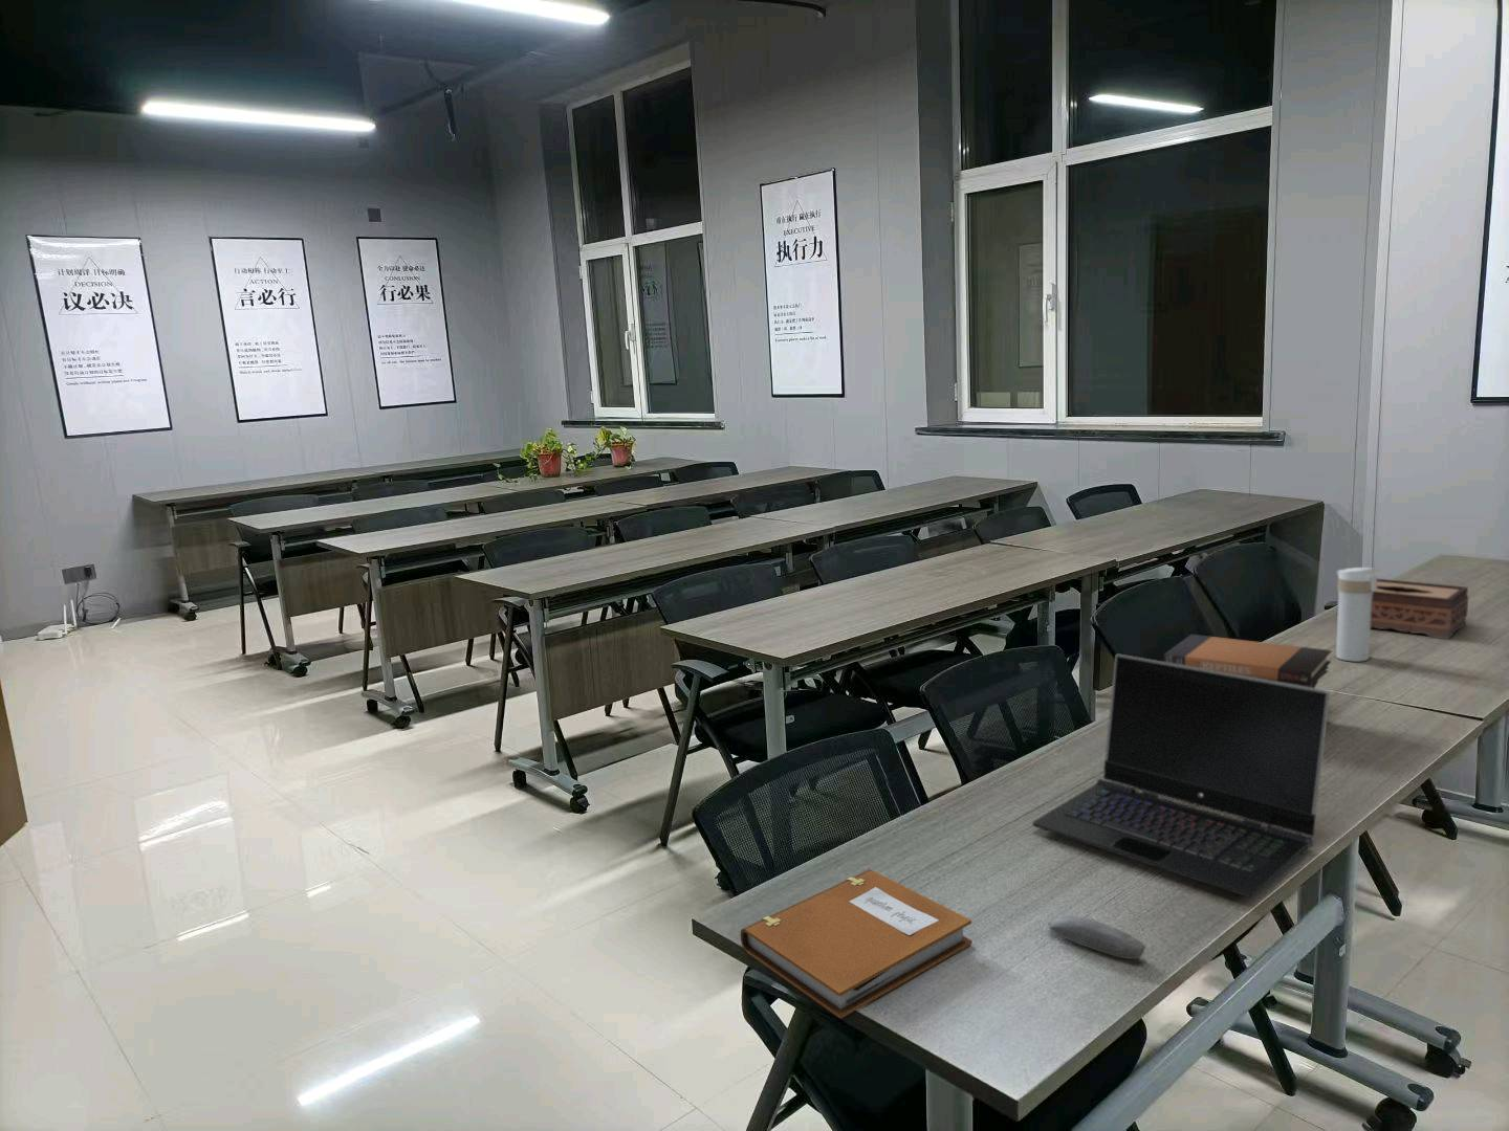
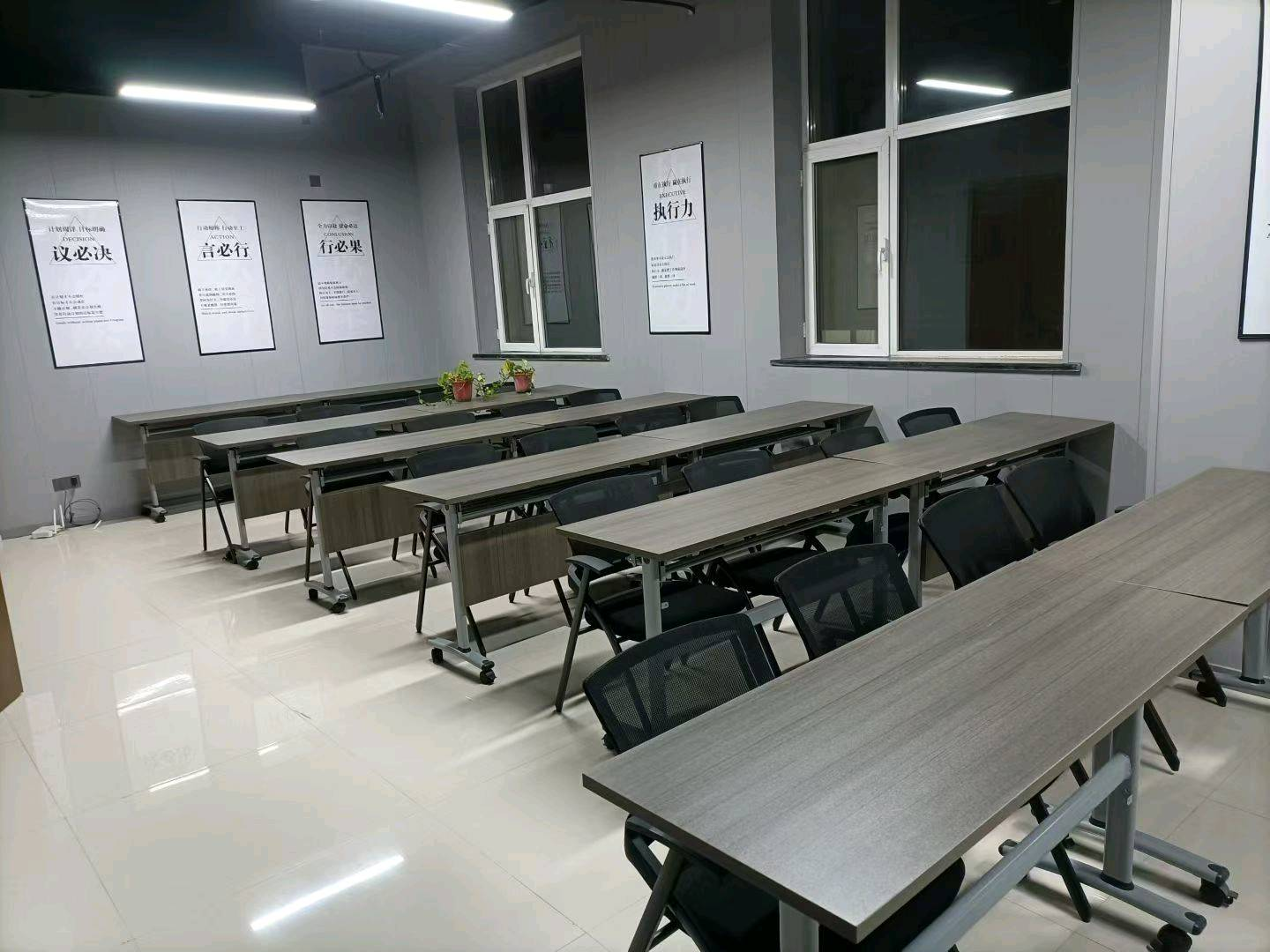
- laptop computer (1175, 764)
- computer mouse (1094, 934)
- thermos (1355, 612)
- book stack (1244, 676)
- tissue box (1401, 606)
- notebook (857, 933)
